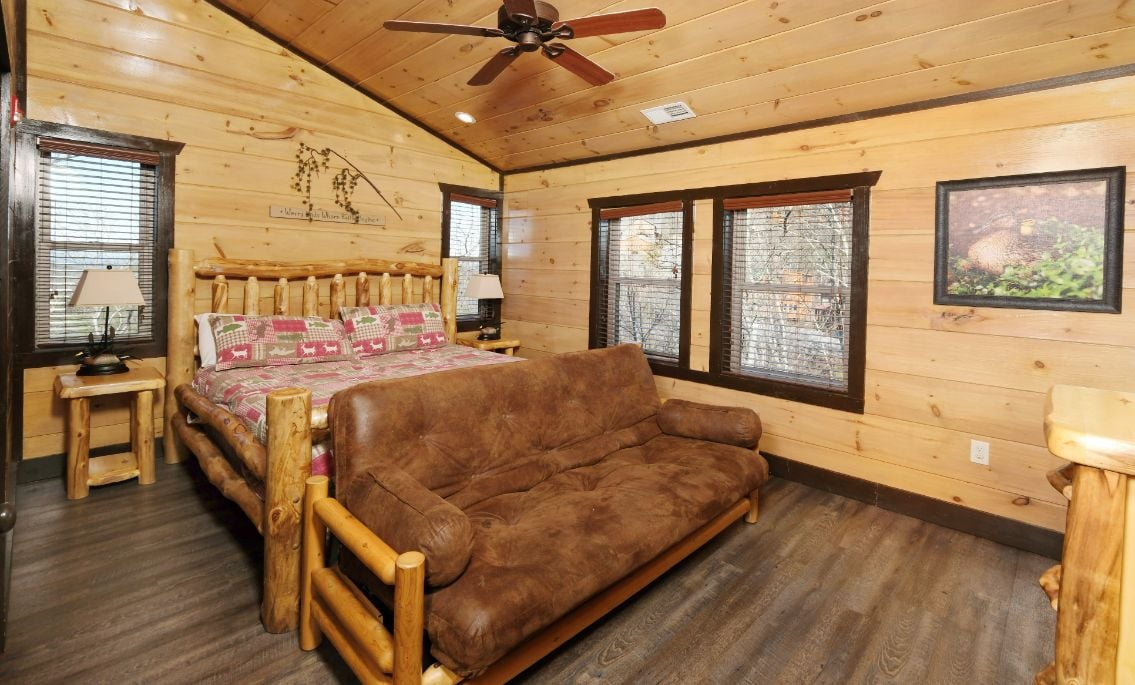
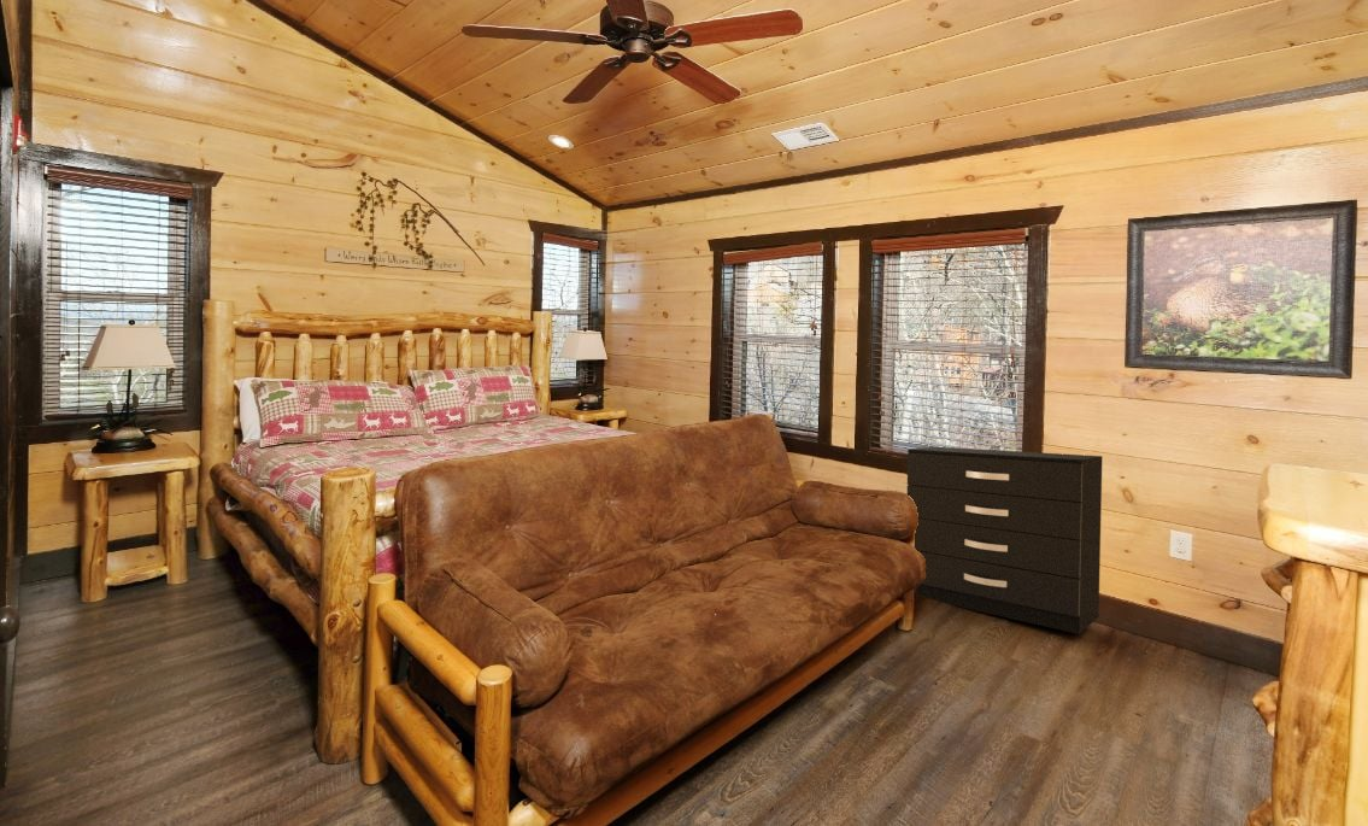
+ dresser (997, 529)
